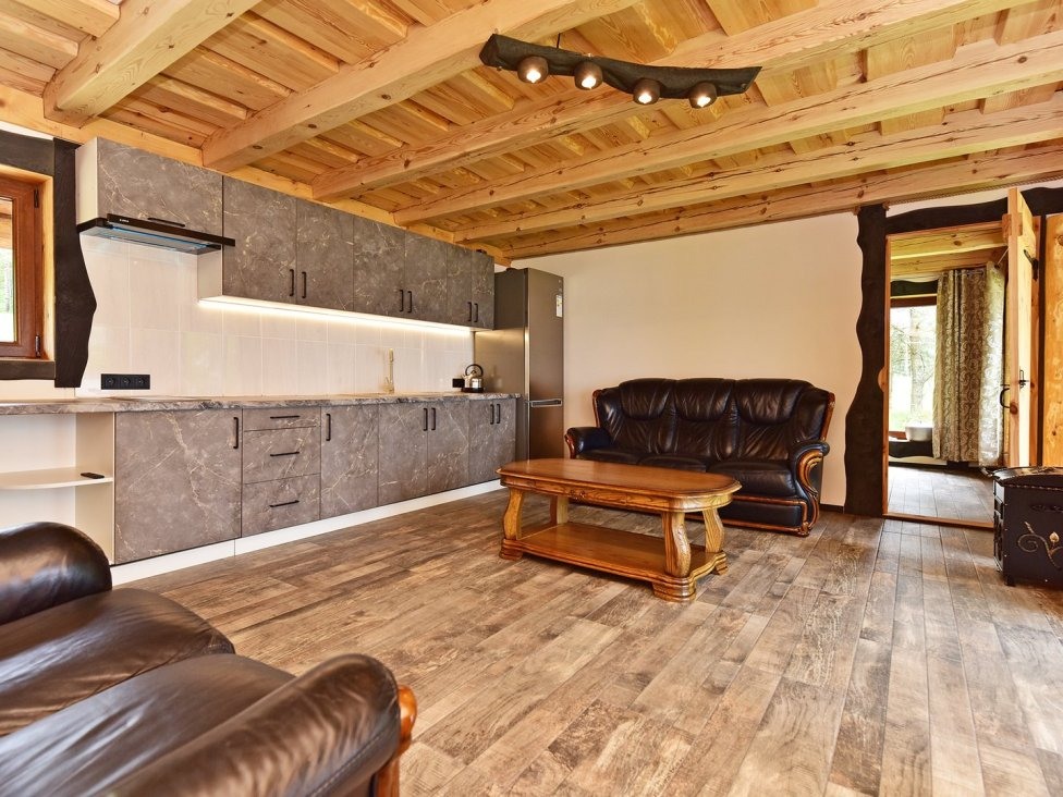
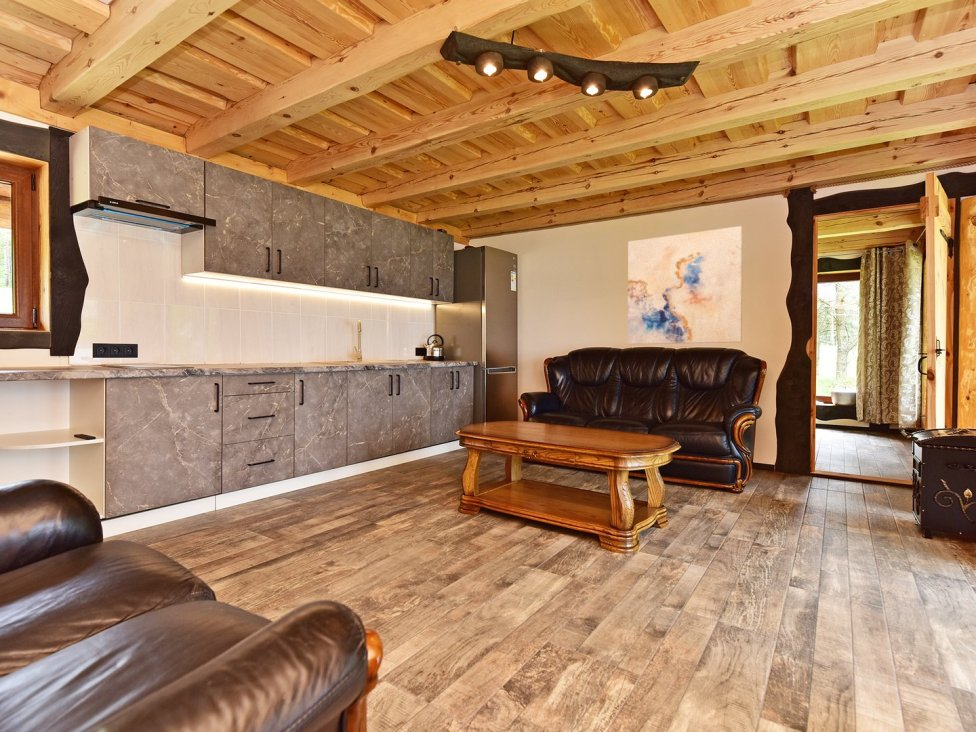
+ wall art (681, 289)
